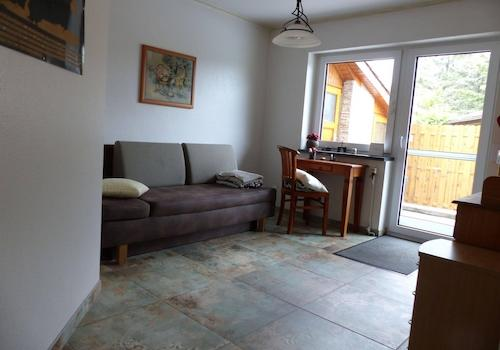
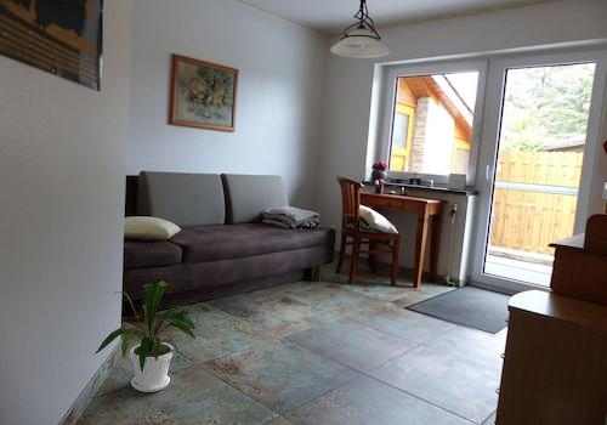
+ house plant (154, 332)
